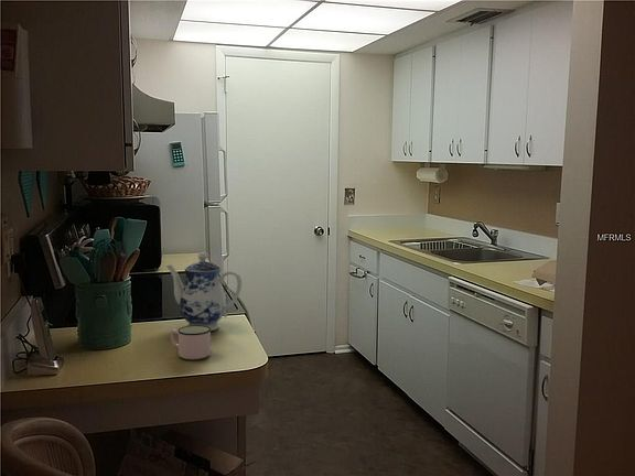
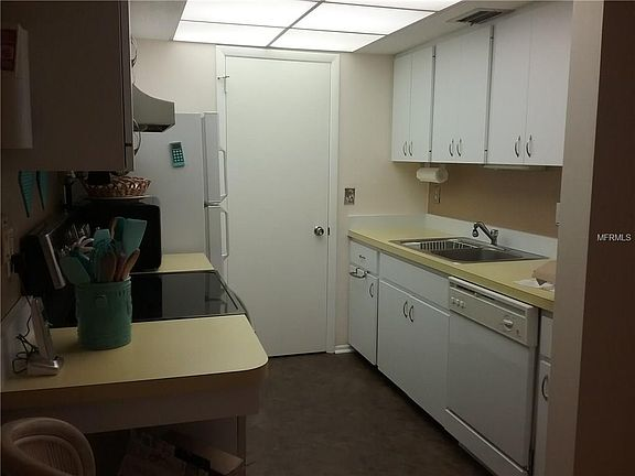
- teapot (203, 290)
- mug (190, 342)
